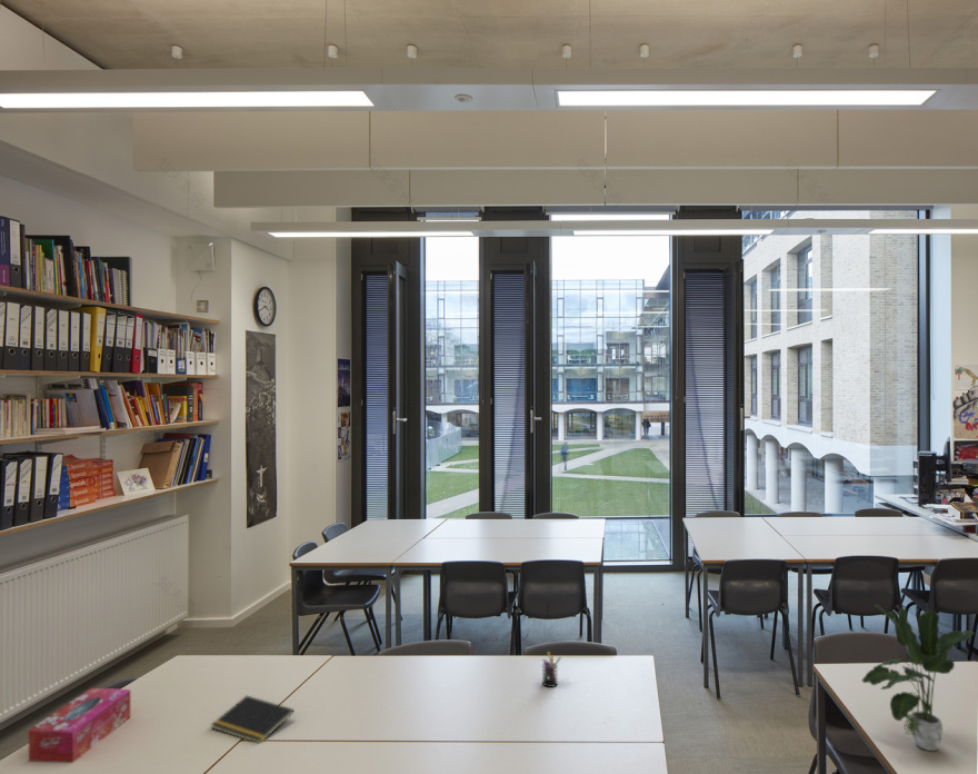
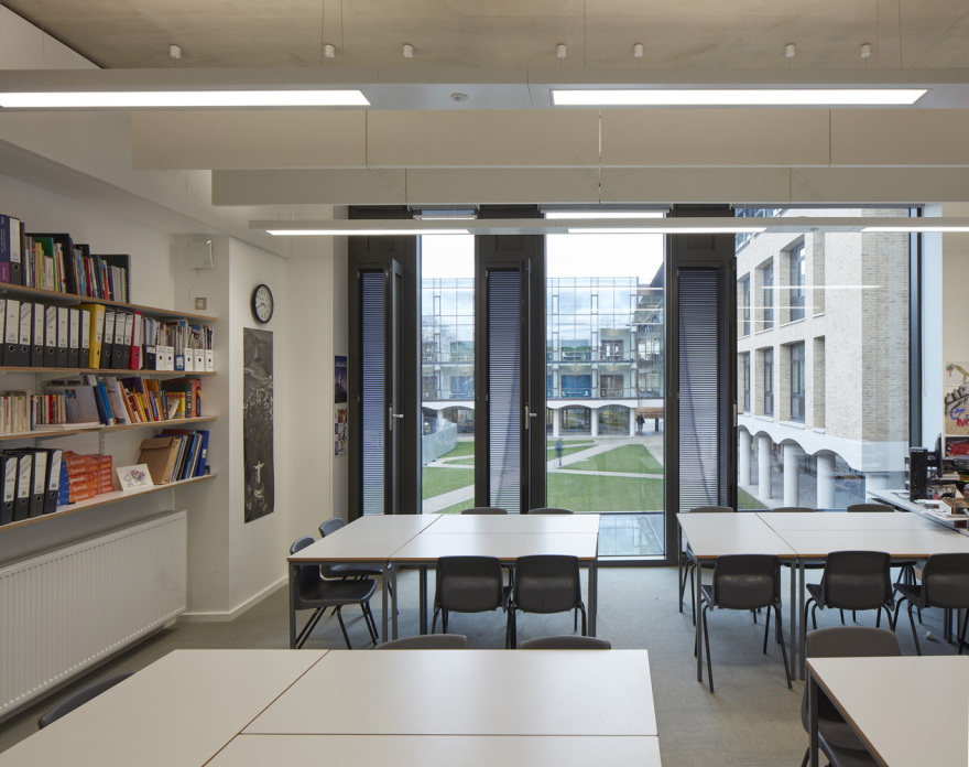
- notepad (252, 718)
- tissue box (82, 723)
- potted plant (916, 672)
- pen holder (551, 667)
